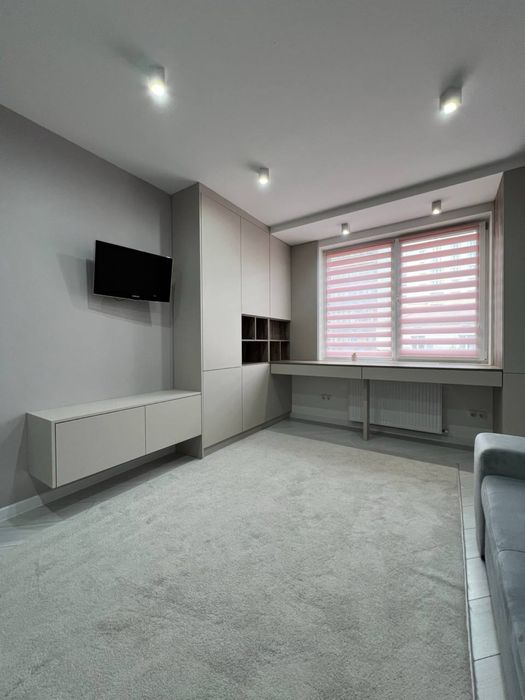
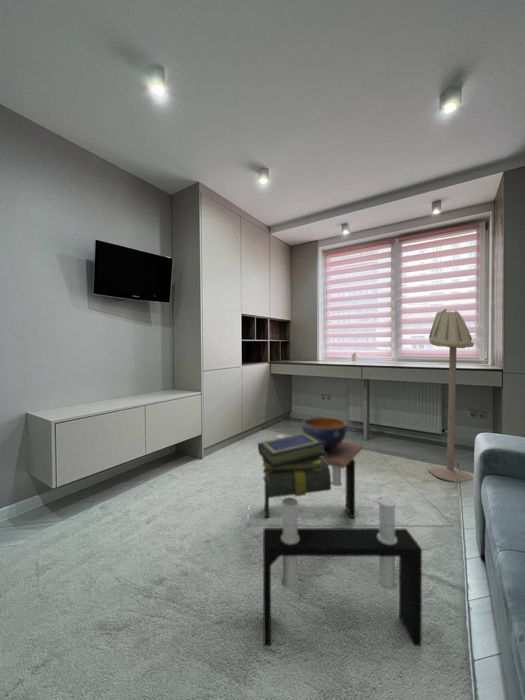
+ stack of books (292, 463)
+ decorative bowl (323, 436)
+ floor lamp (450, 390)
+ coffee table (319, 525)
